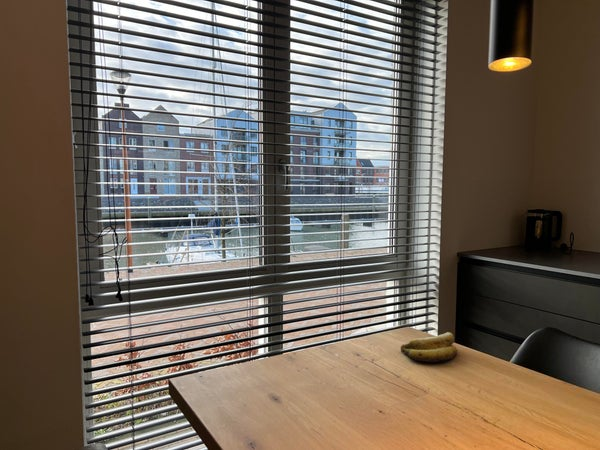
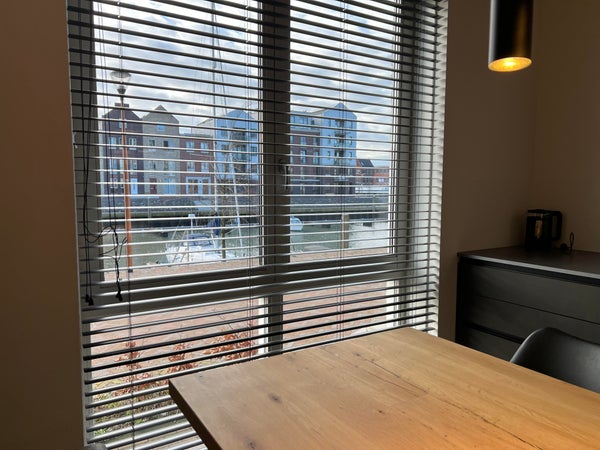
- banana (428, 340)
